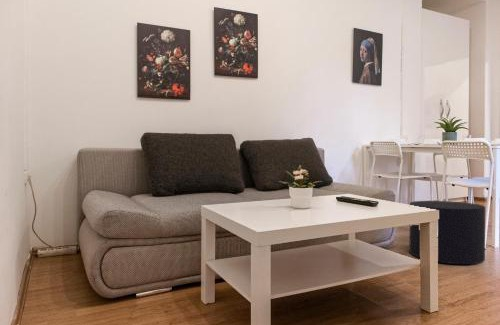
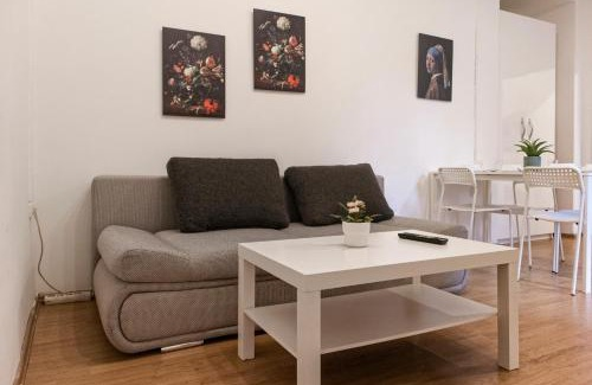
- stool (445, 229)
